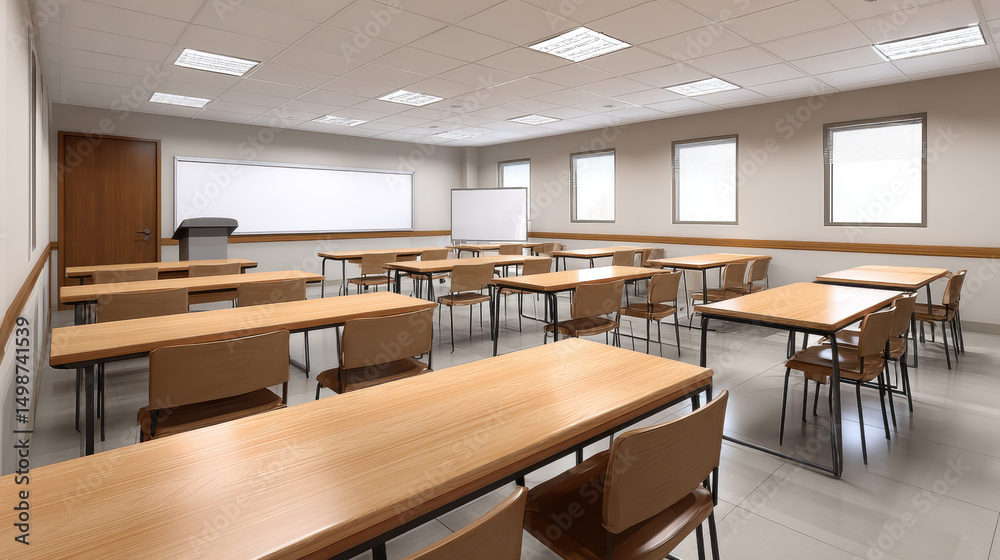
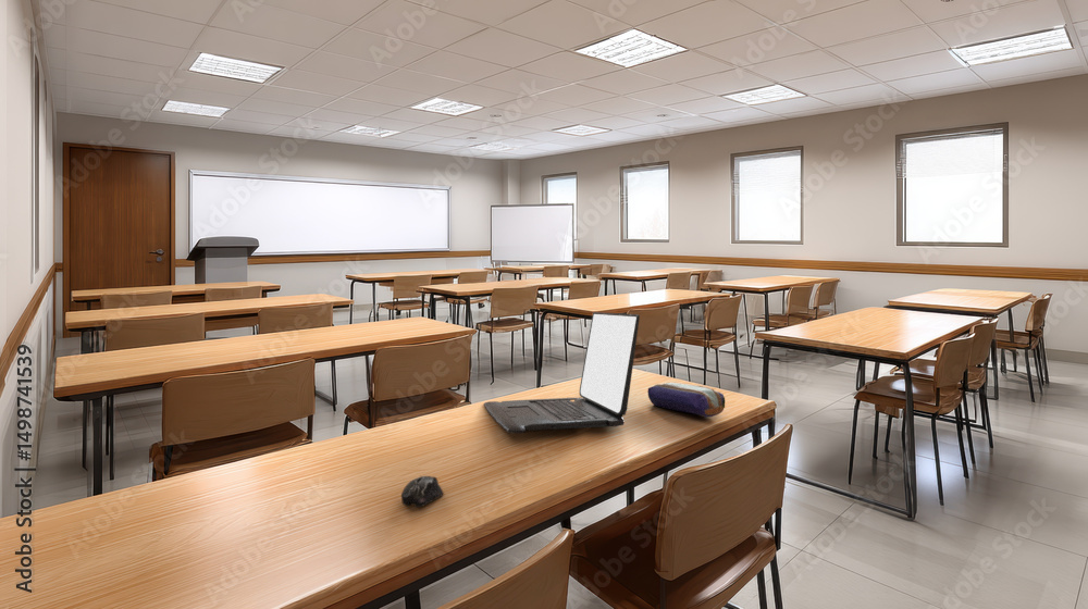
+ pencil case (684, 398)
+ computer mouse (421, 487)
+ laptop (582, 372)
